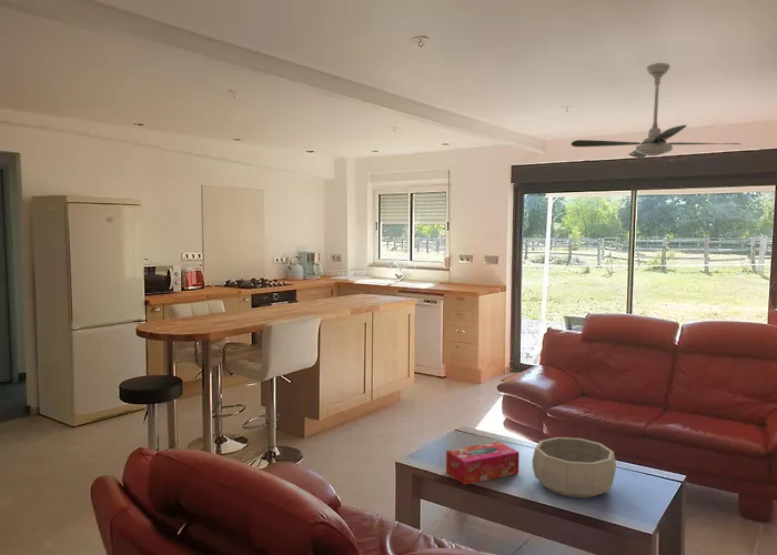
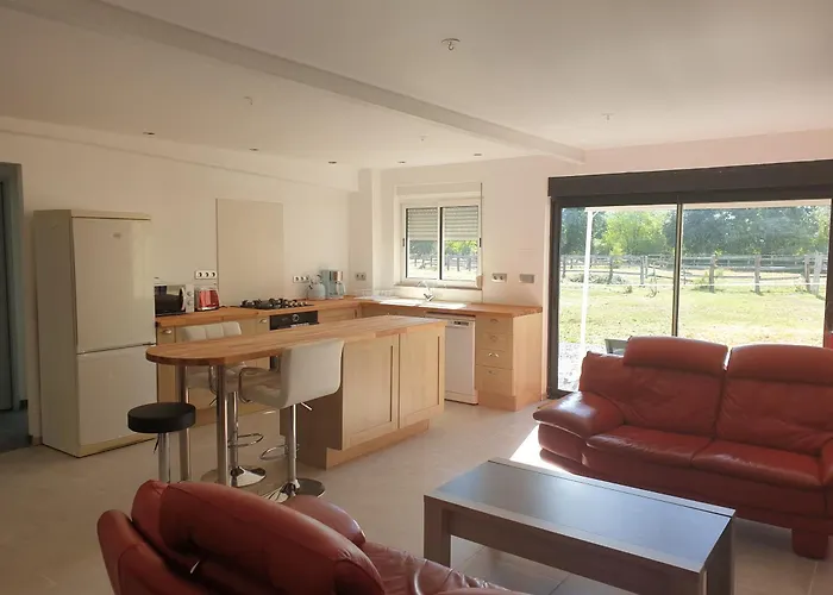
- tissue box (482, 462)
- decorative bowl (573, 467)
- ceiling fan (655, 109)
